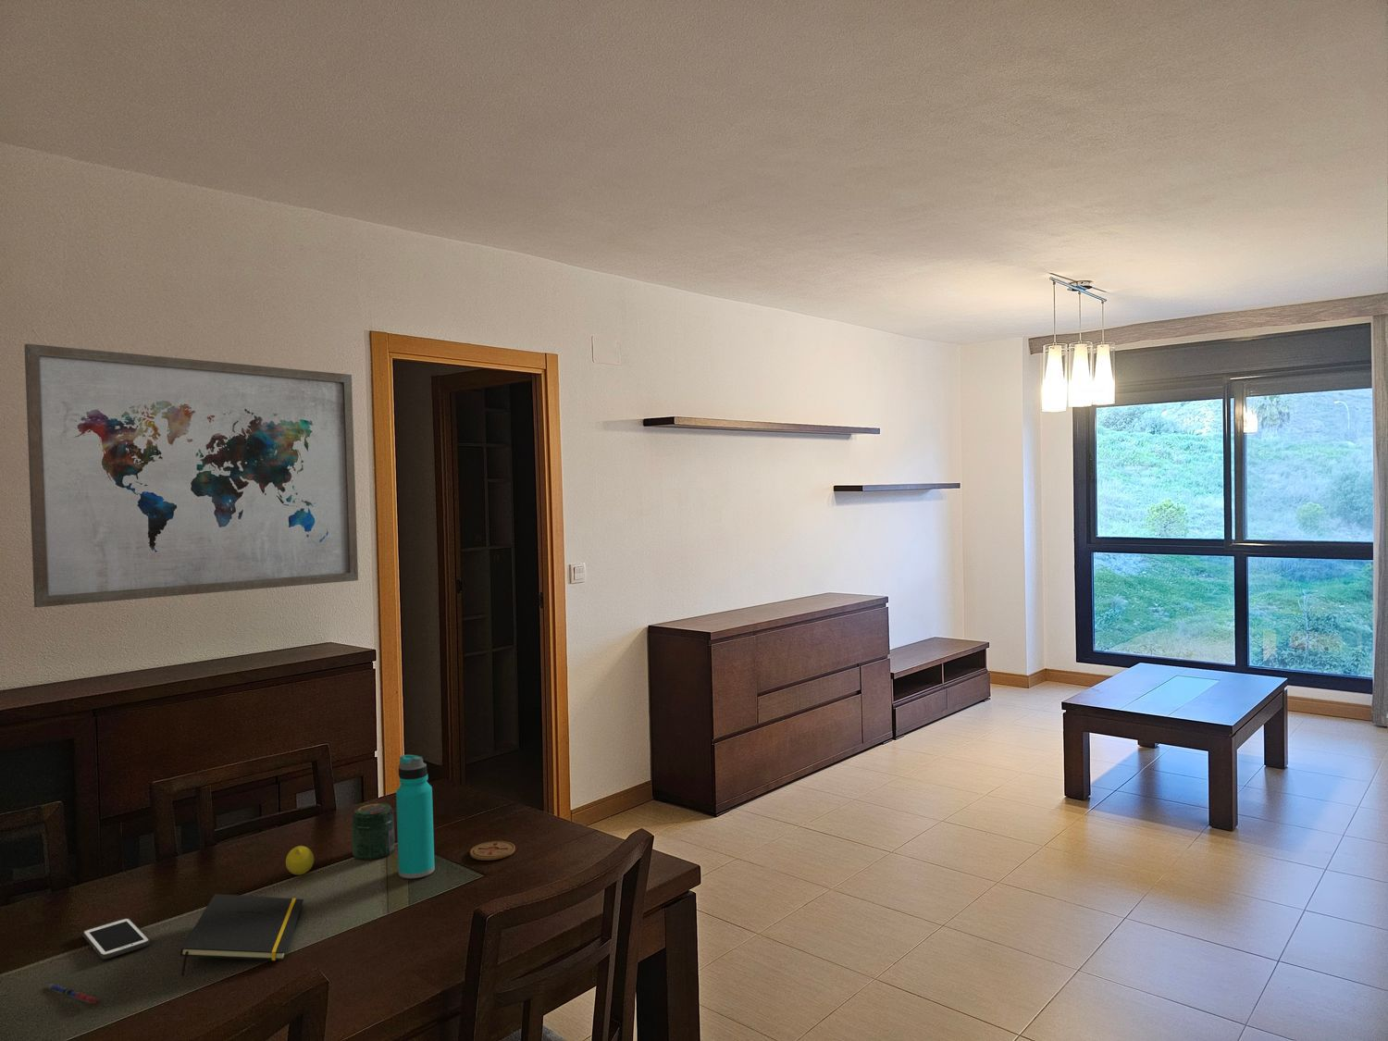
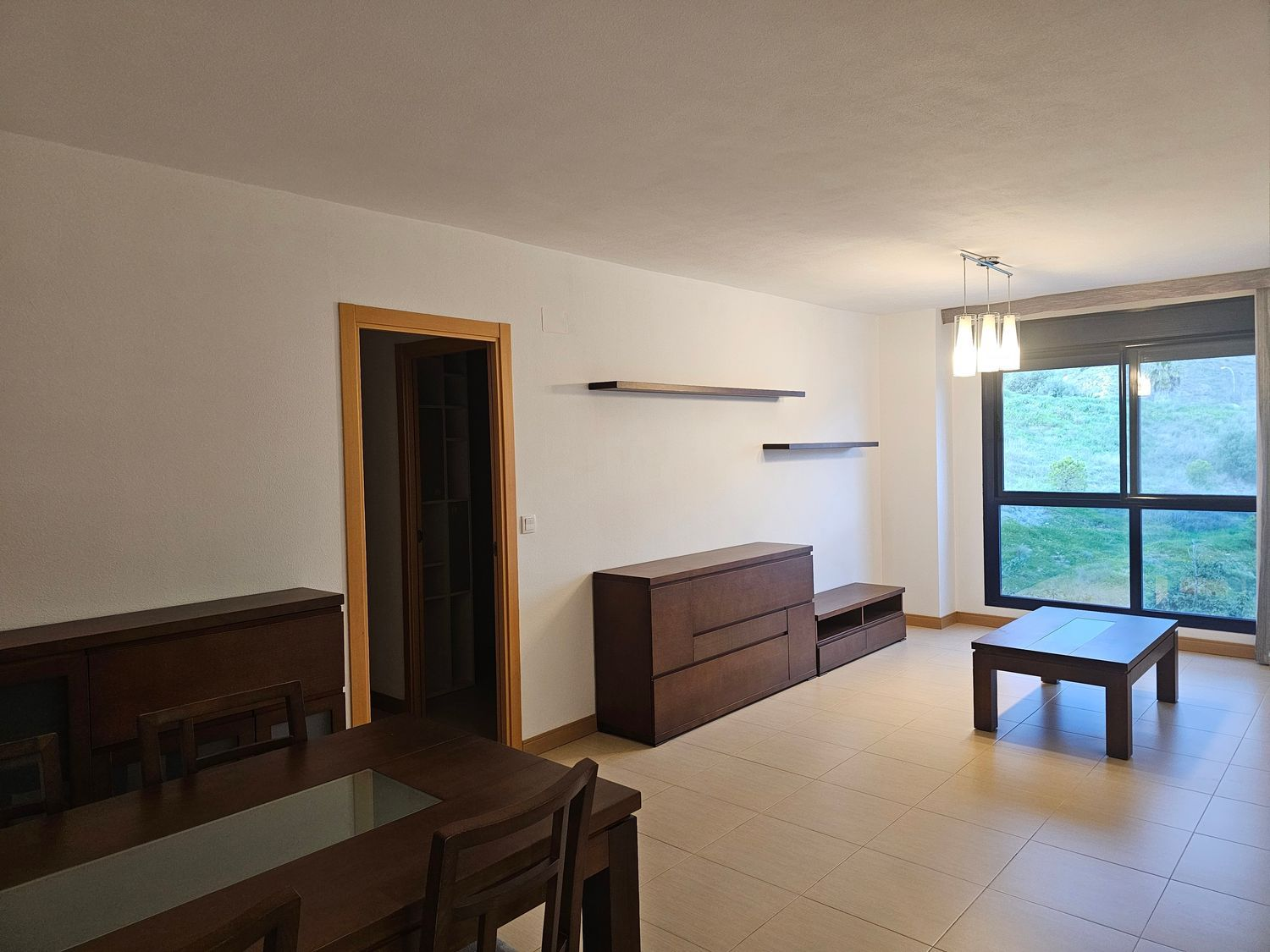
- notepad (246, 925)
- wall art (212, 477)
- cell phone (116, 937)
- jar (373, 830)
- pen (71, 992)
- fruit (298, 859)
- water bottle (414, 814)
- coaster (492, 851)
